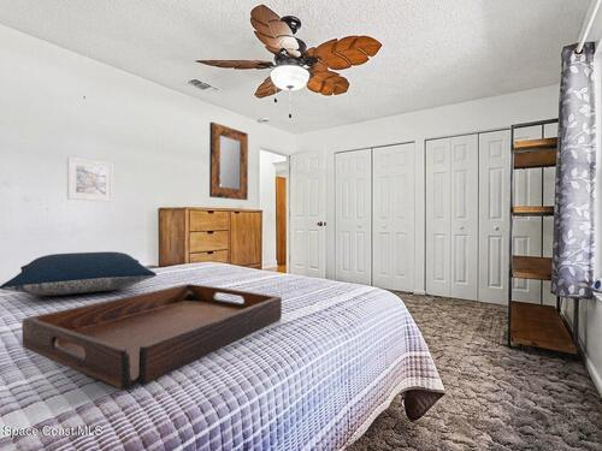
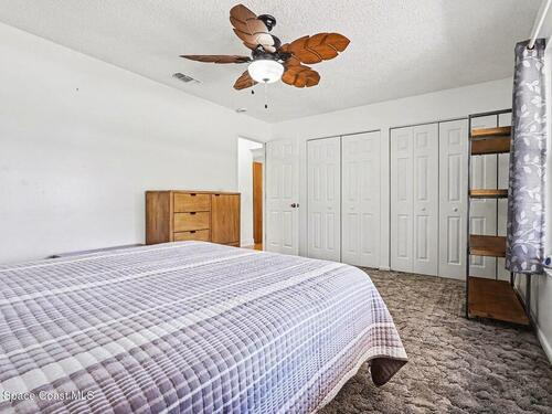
- pillow (85, 271)
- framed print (90, 180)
- serving tray (169, 318)
- home mirror (229, 162)
